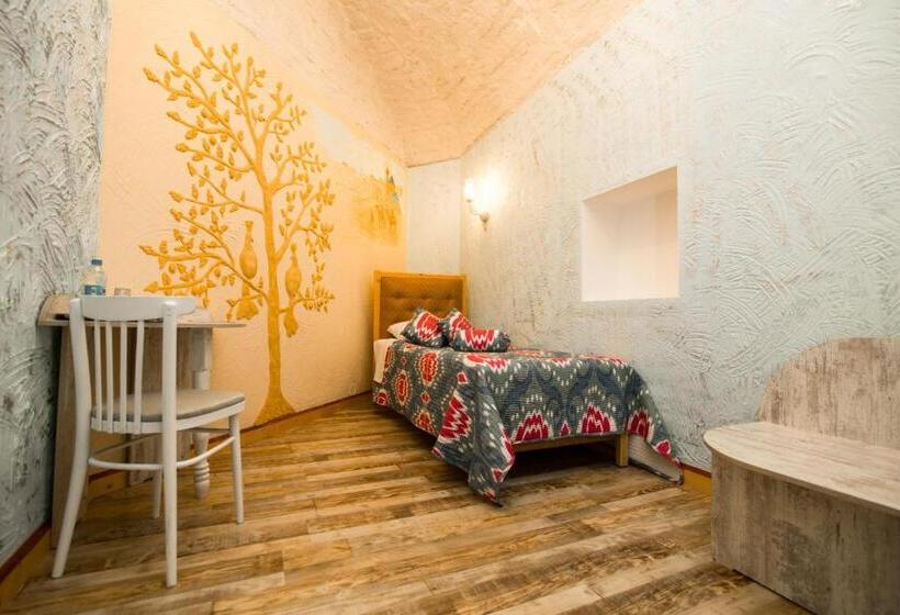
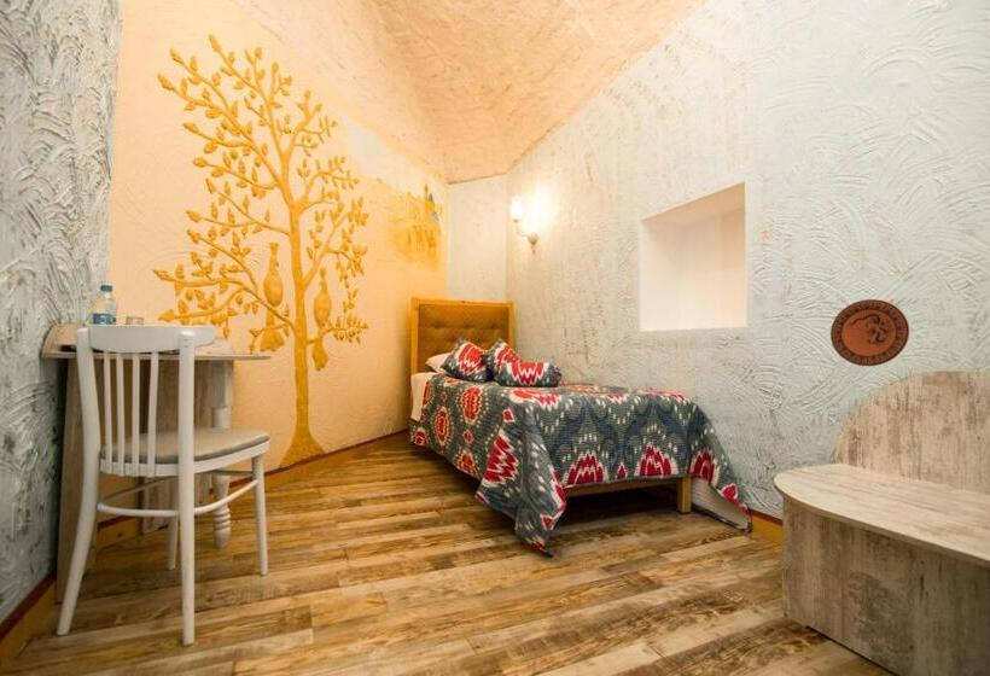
+ decorative plate (867, 332)
